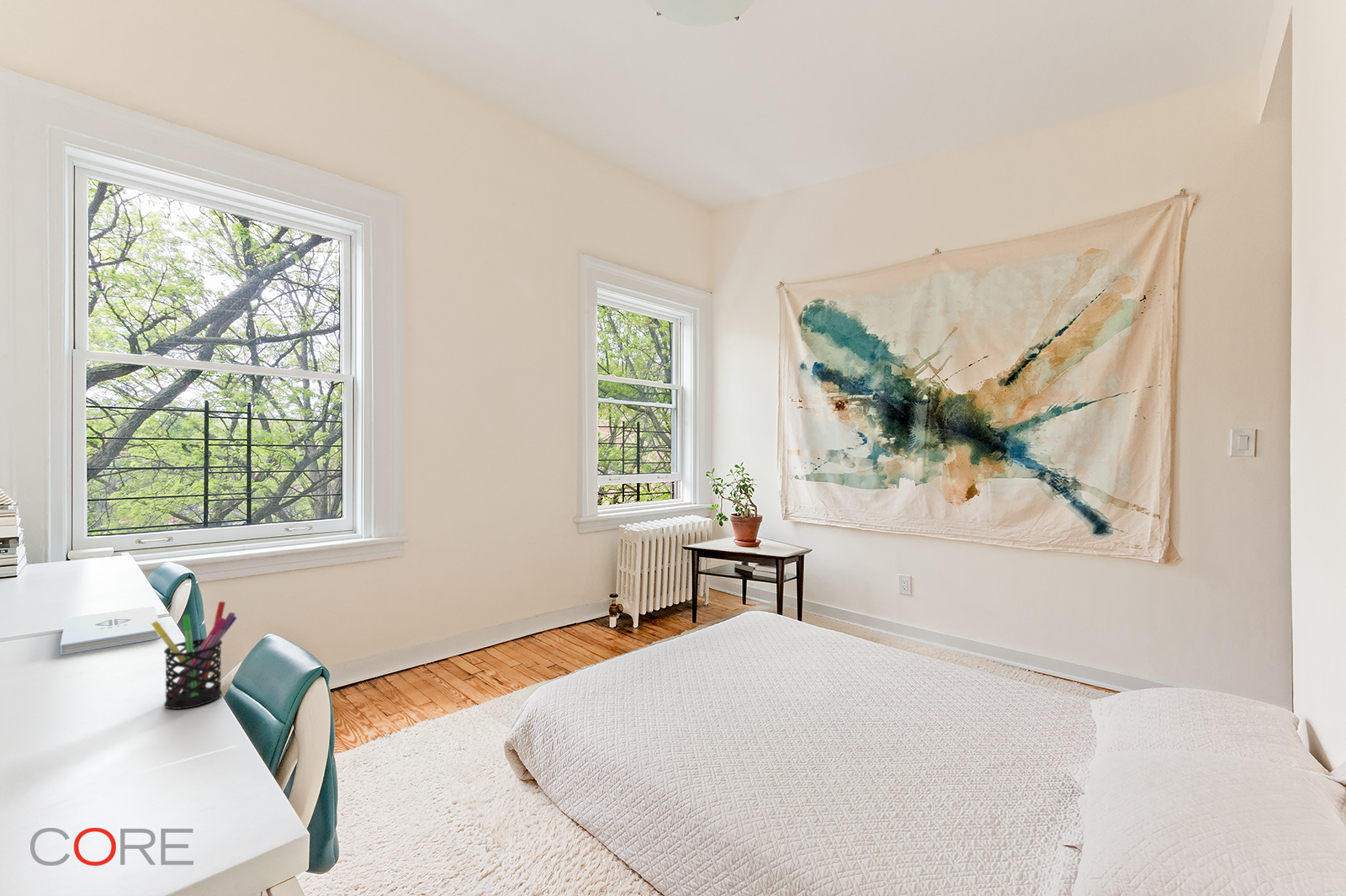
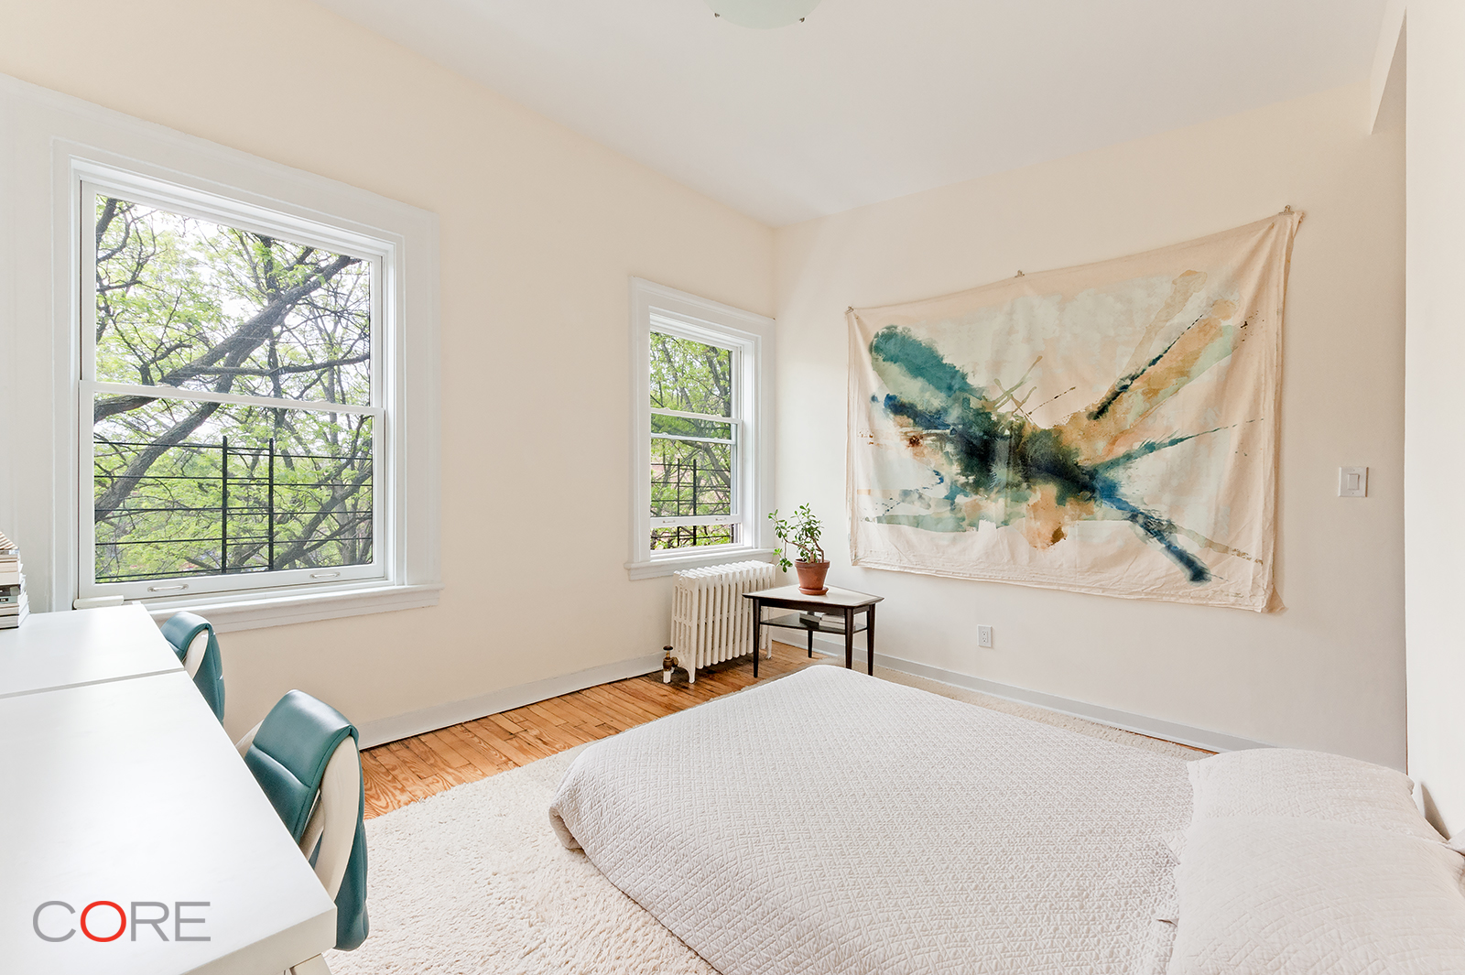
- pen holder (195, 651)
- notepad (112, 628)
